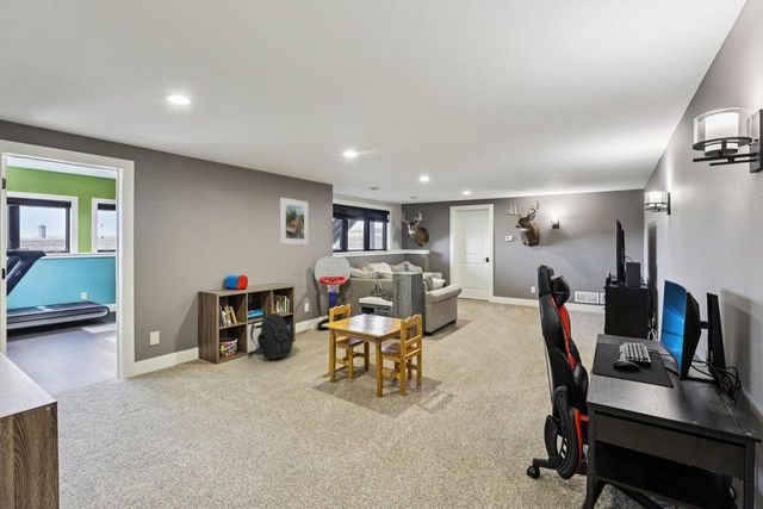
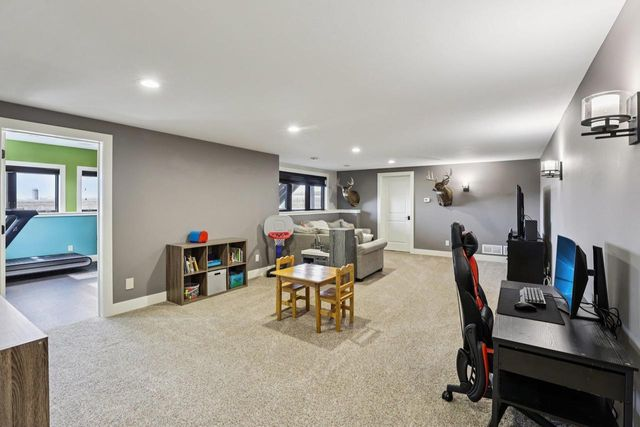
- backpack (272, 335)
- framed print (294, 222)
